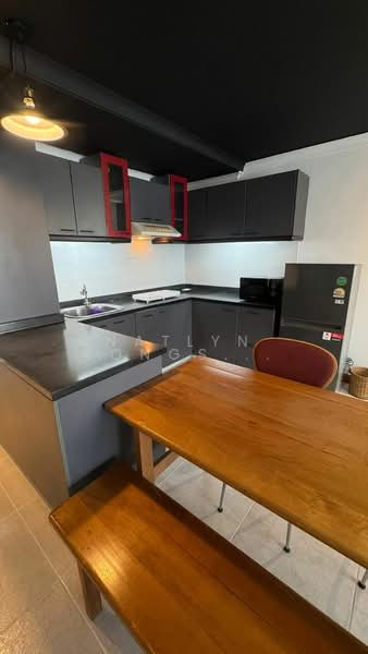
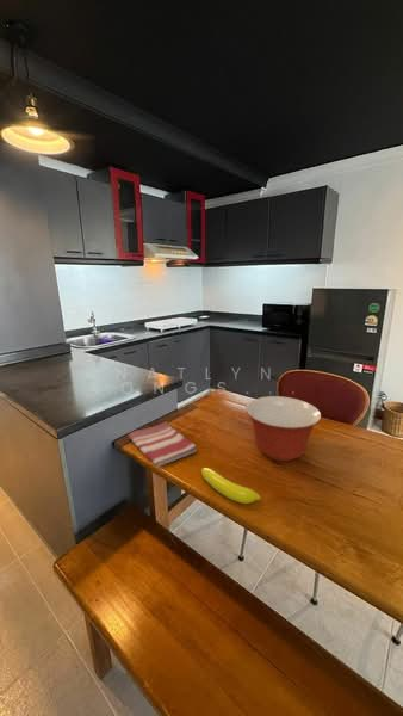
+ banana (227, 481)
+ dish towel (161, 442)
+ mixing bowl (280, 431)
